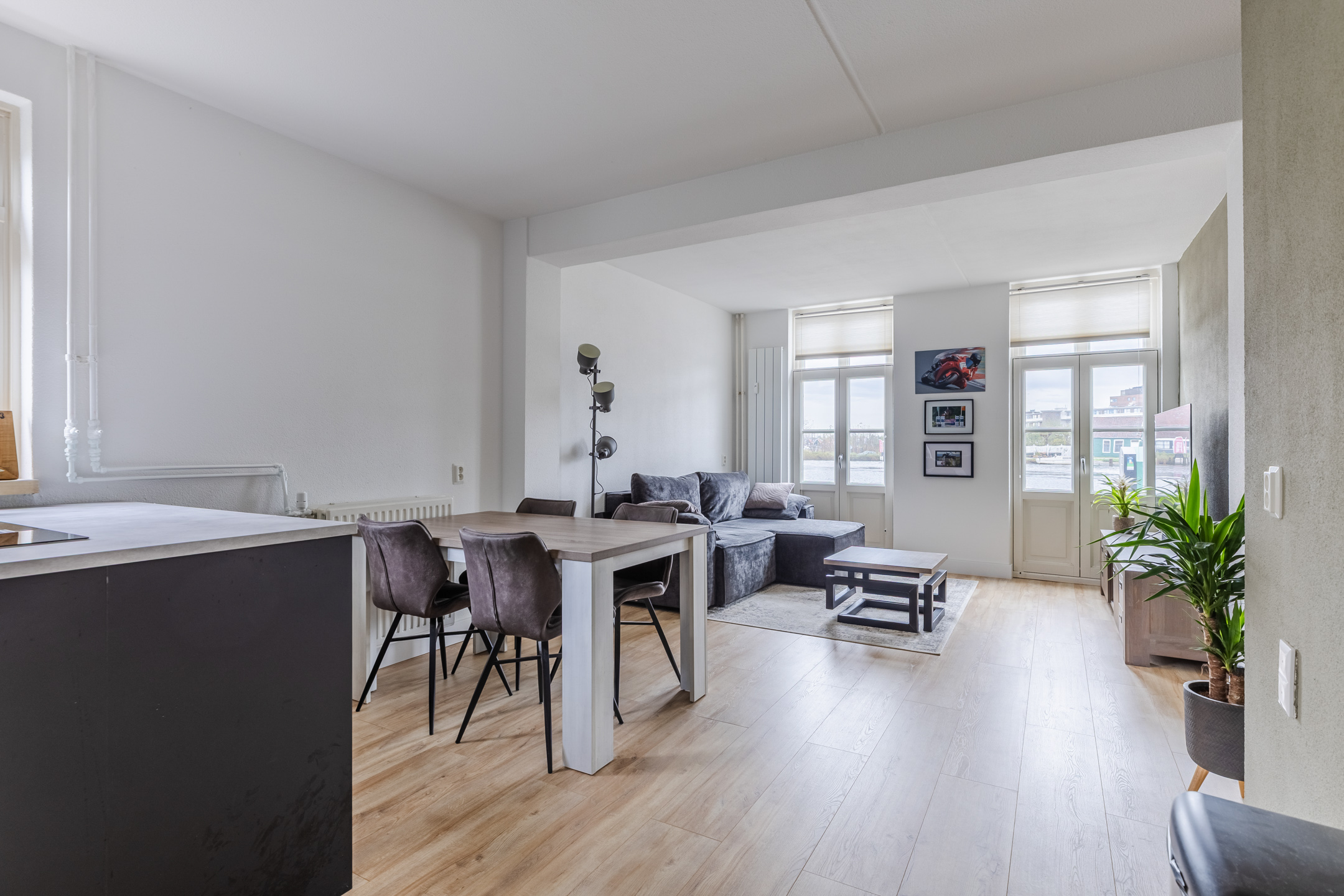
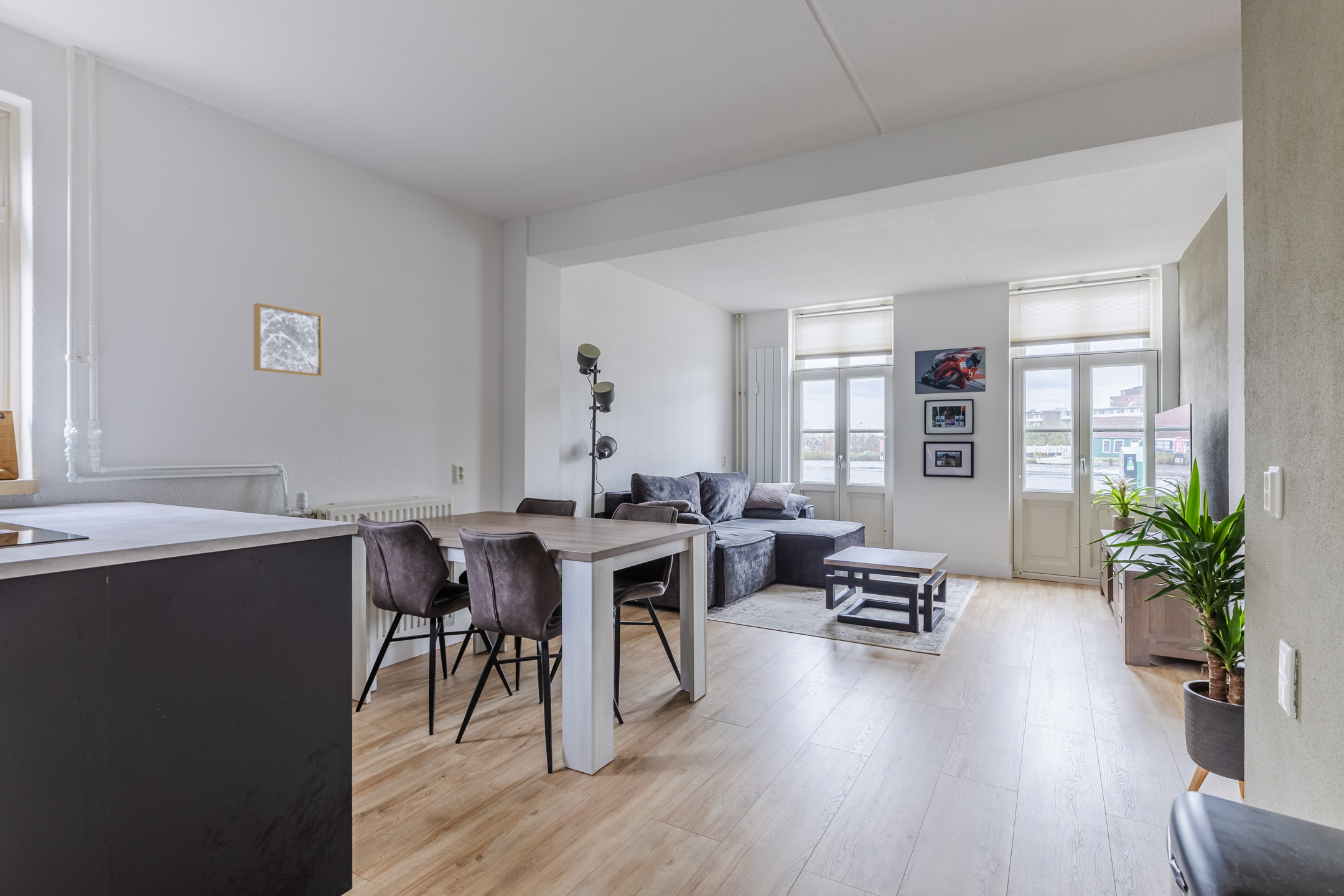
+ wall art (289, 341)
